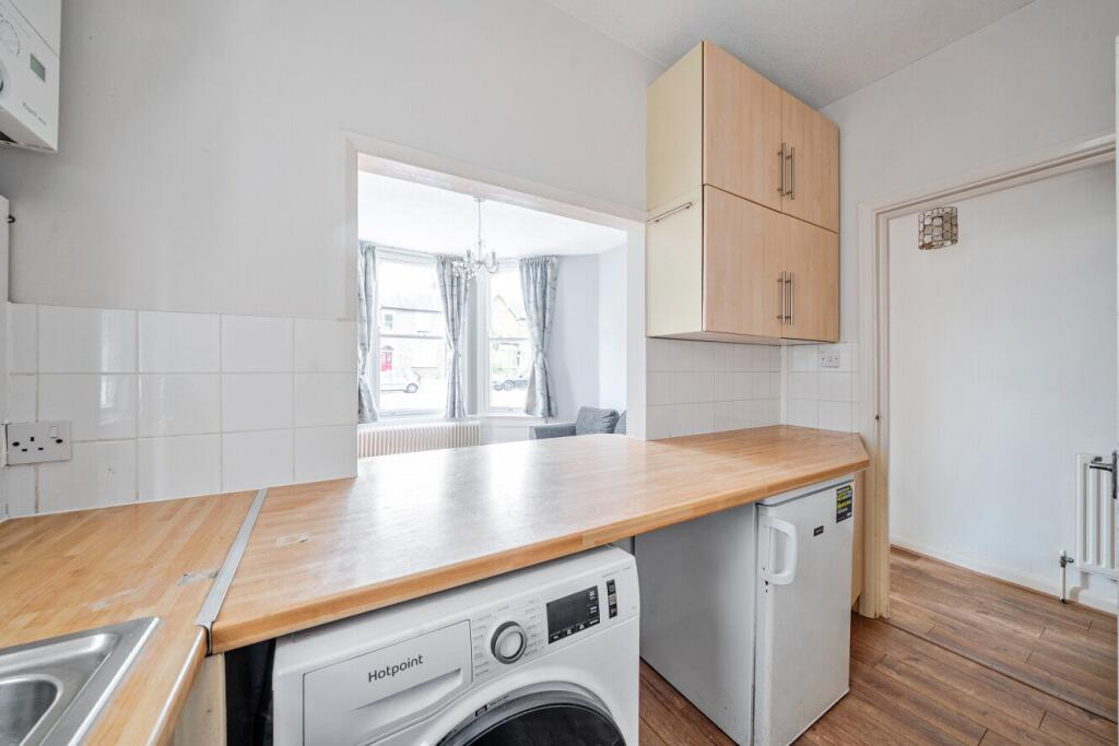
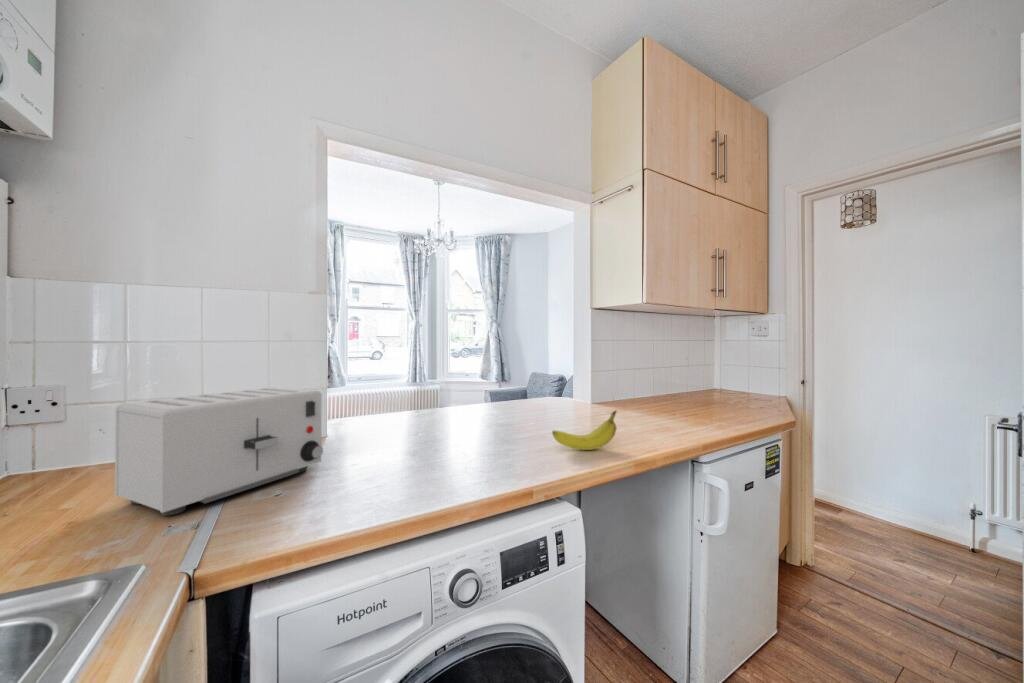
+ fruit (586, 434)
+ toaster (234, 440)
